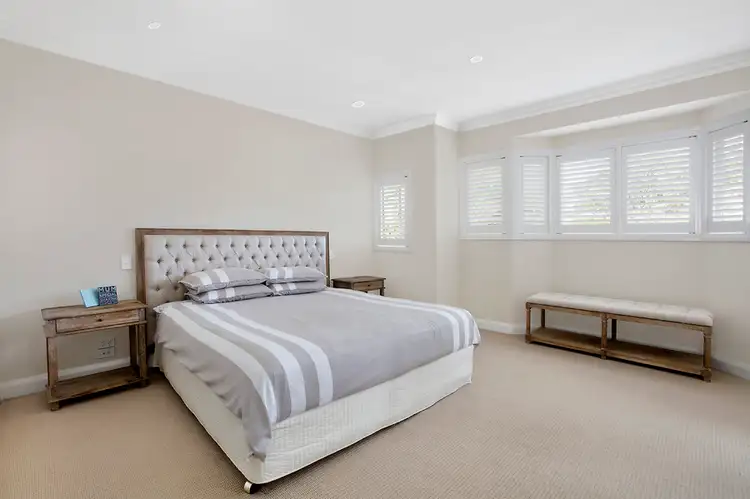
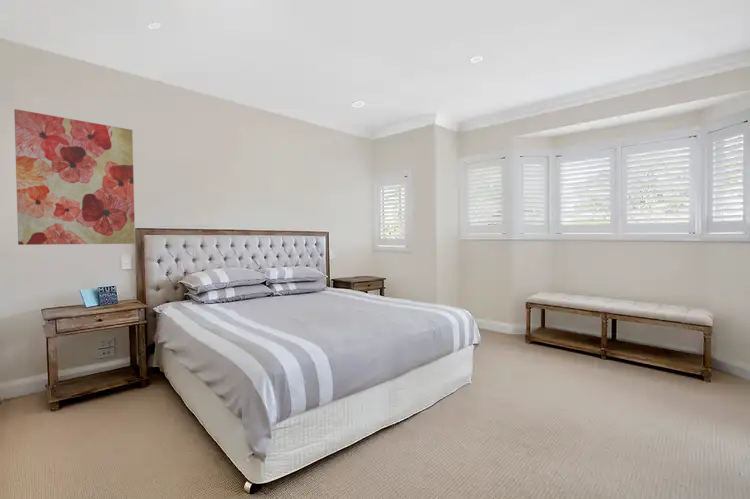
+ wall art (80, 182)
